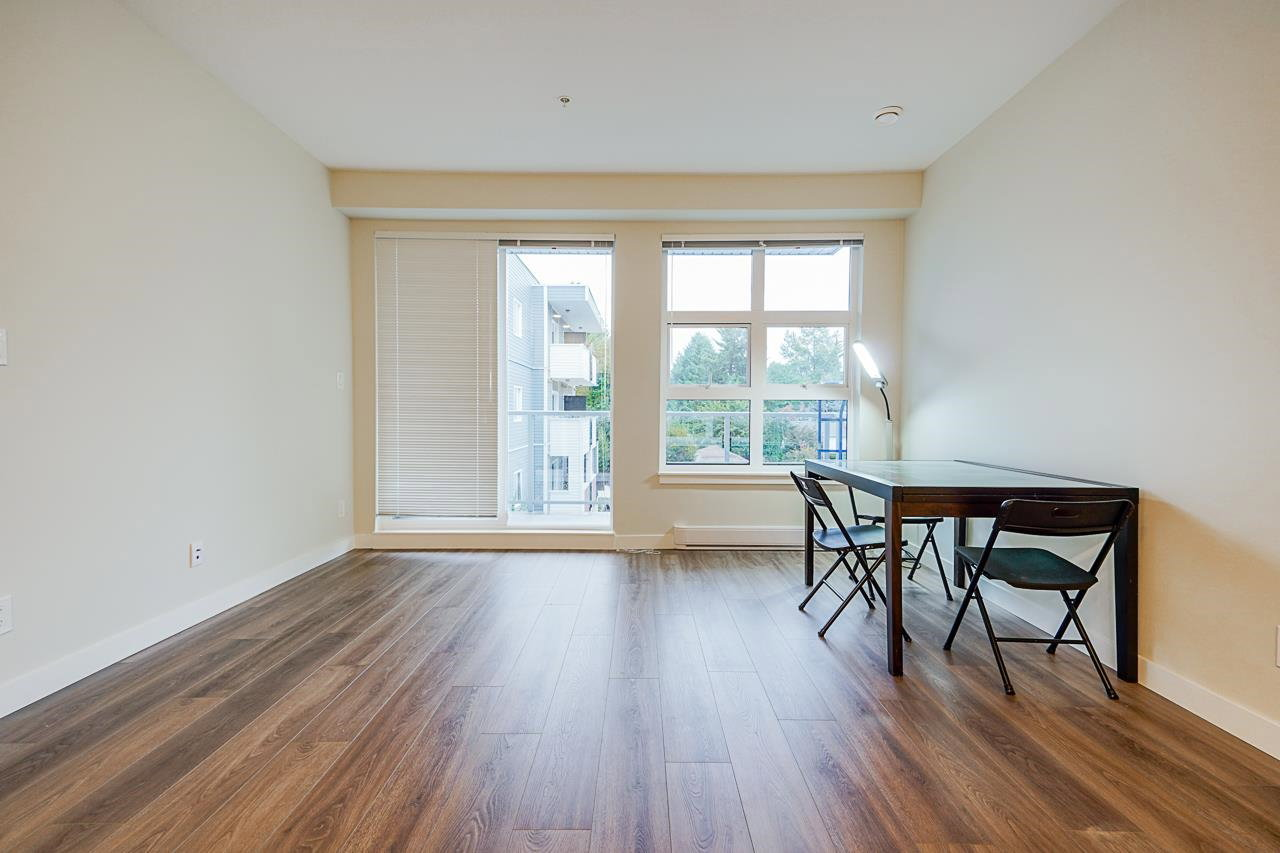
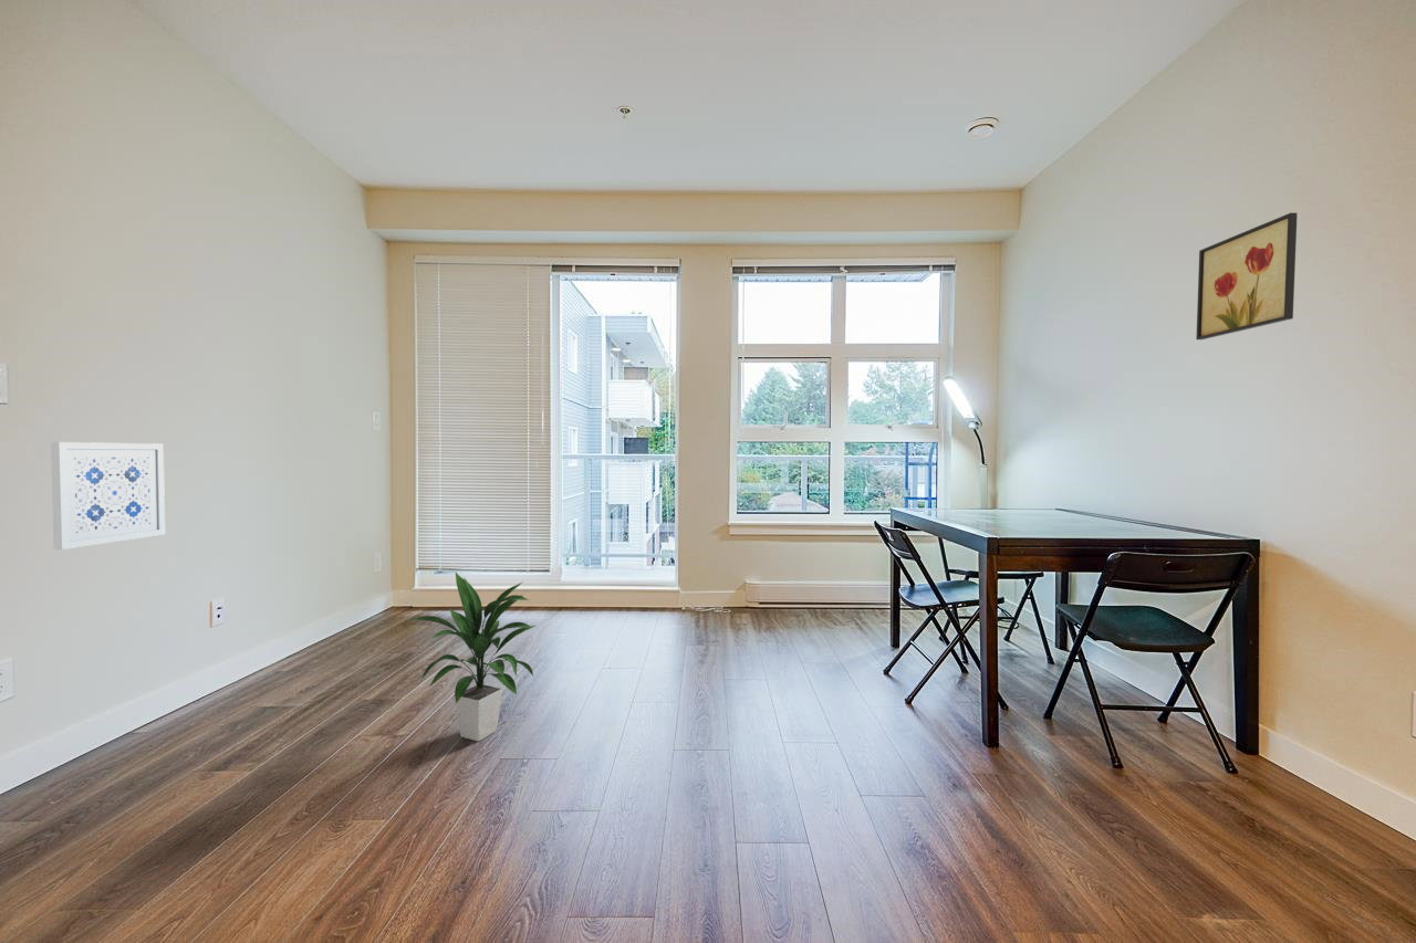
+ wall art (113, 492)
+ indoor plant (483, 653)
+ wall art (1243, 281)
